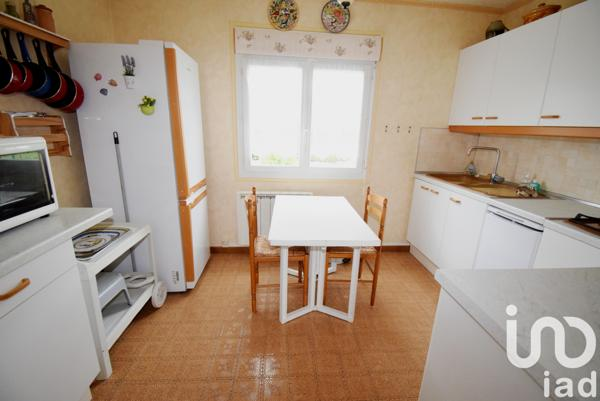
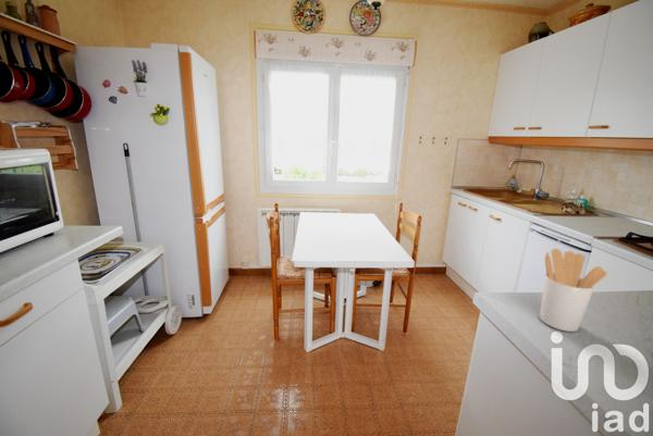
+ utensil holder (564, 286)
